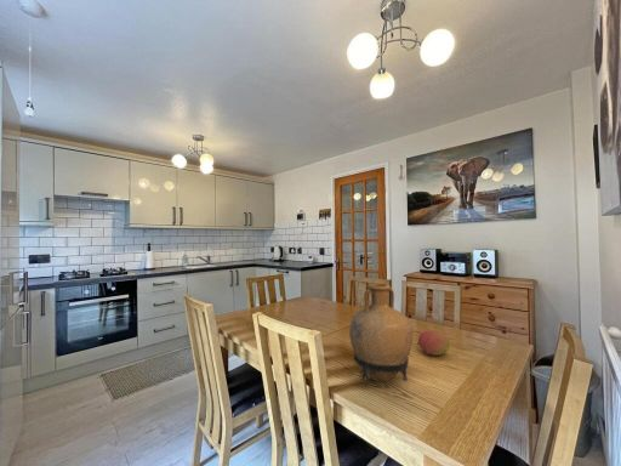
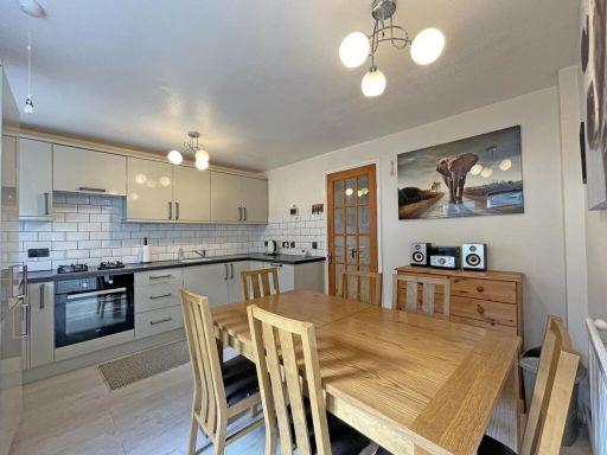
- fruit (433, 342)
- vase (380, 335)
